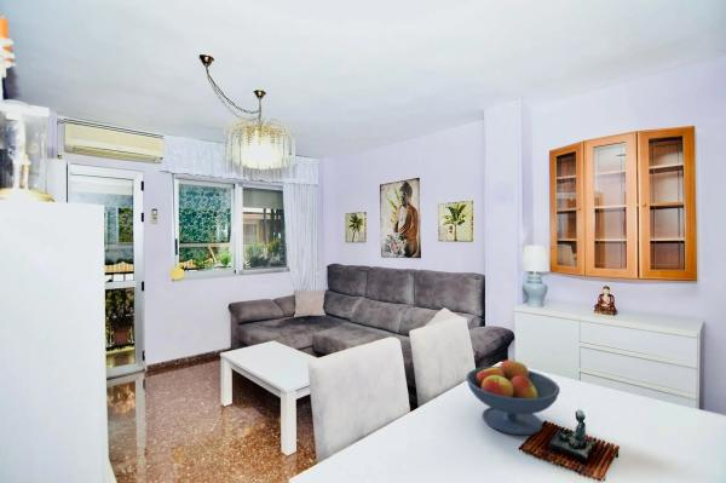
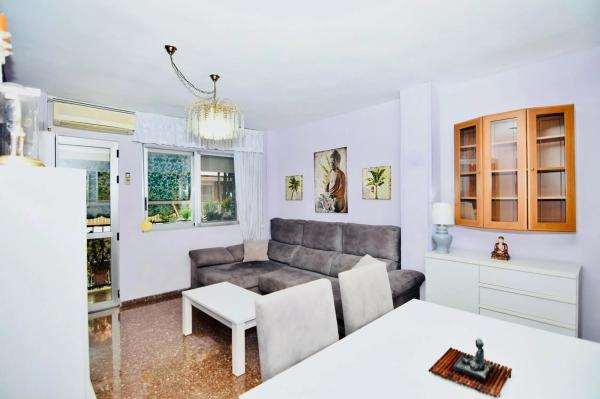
- fruit bowl (511, 393)
